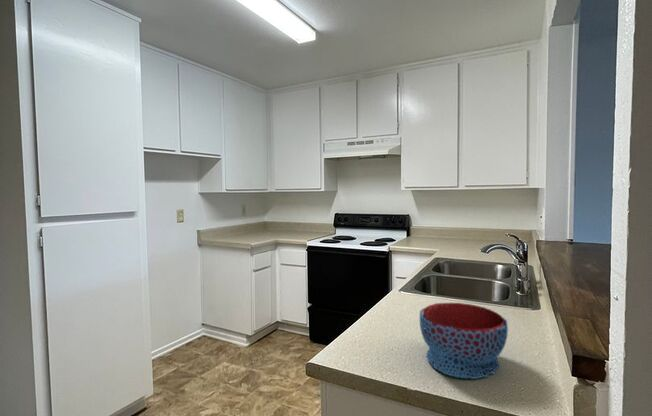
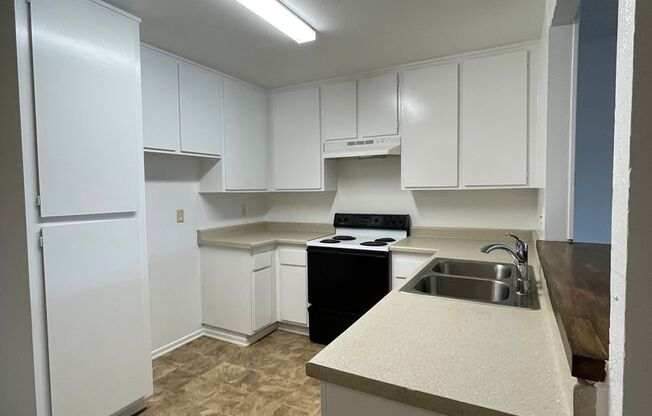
- bowl (461, 336)
